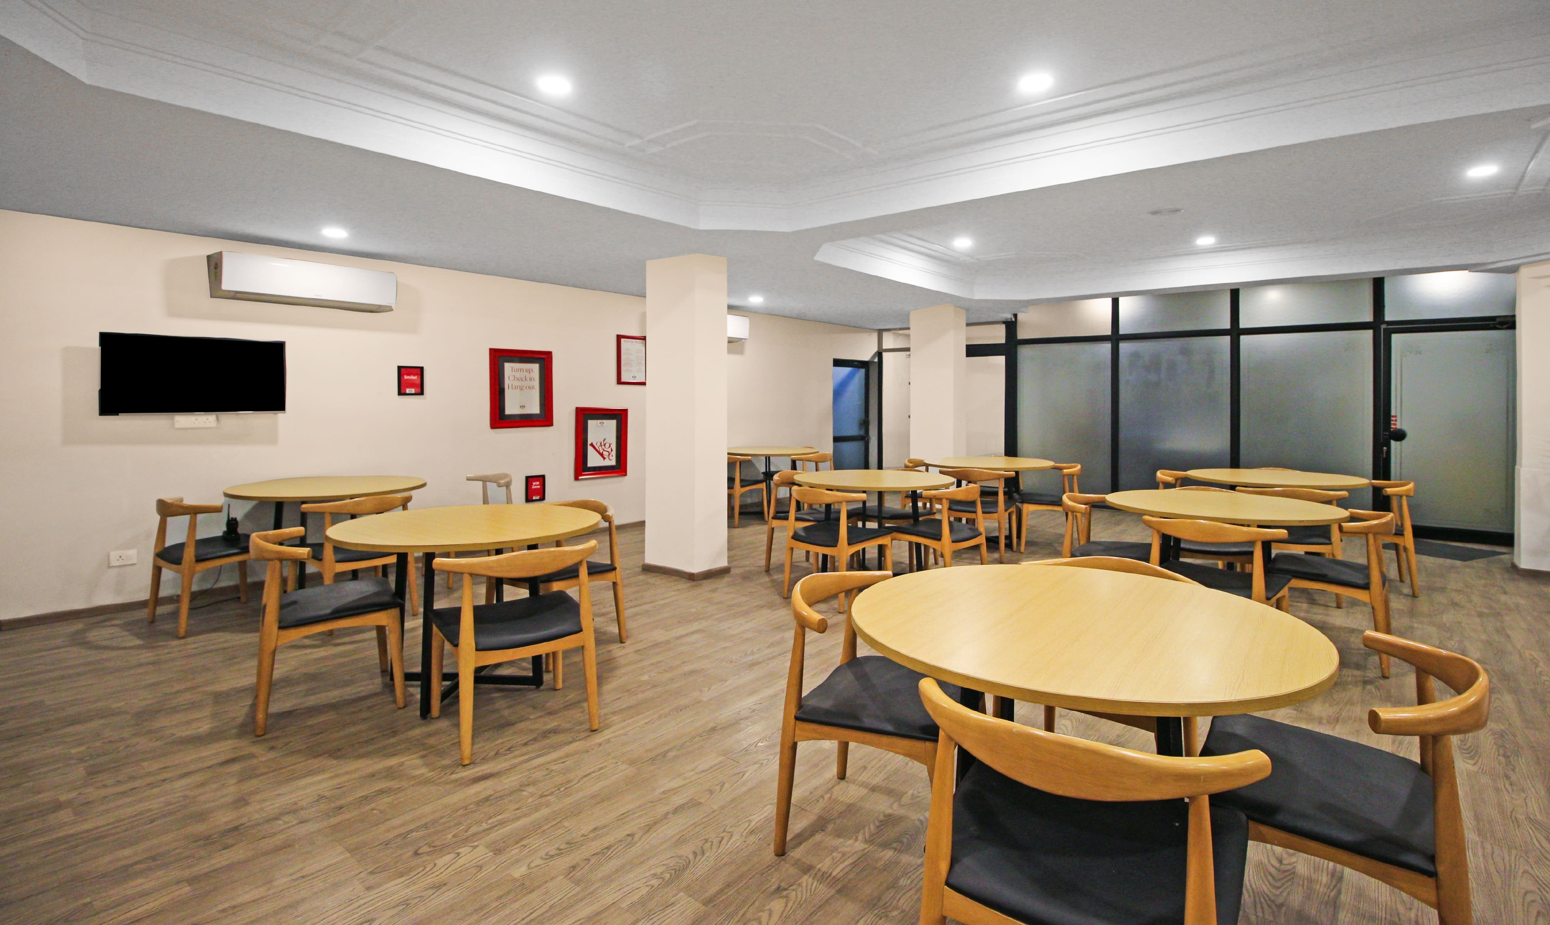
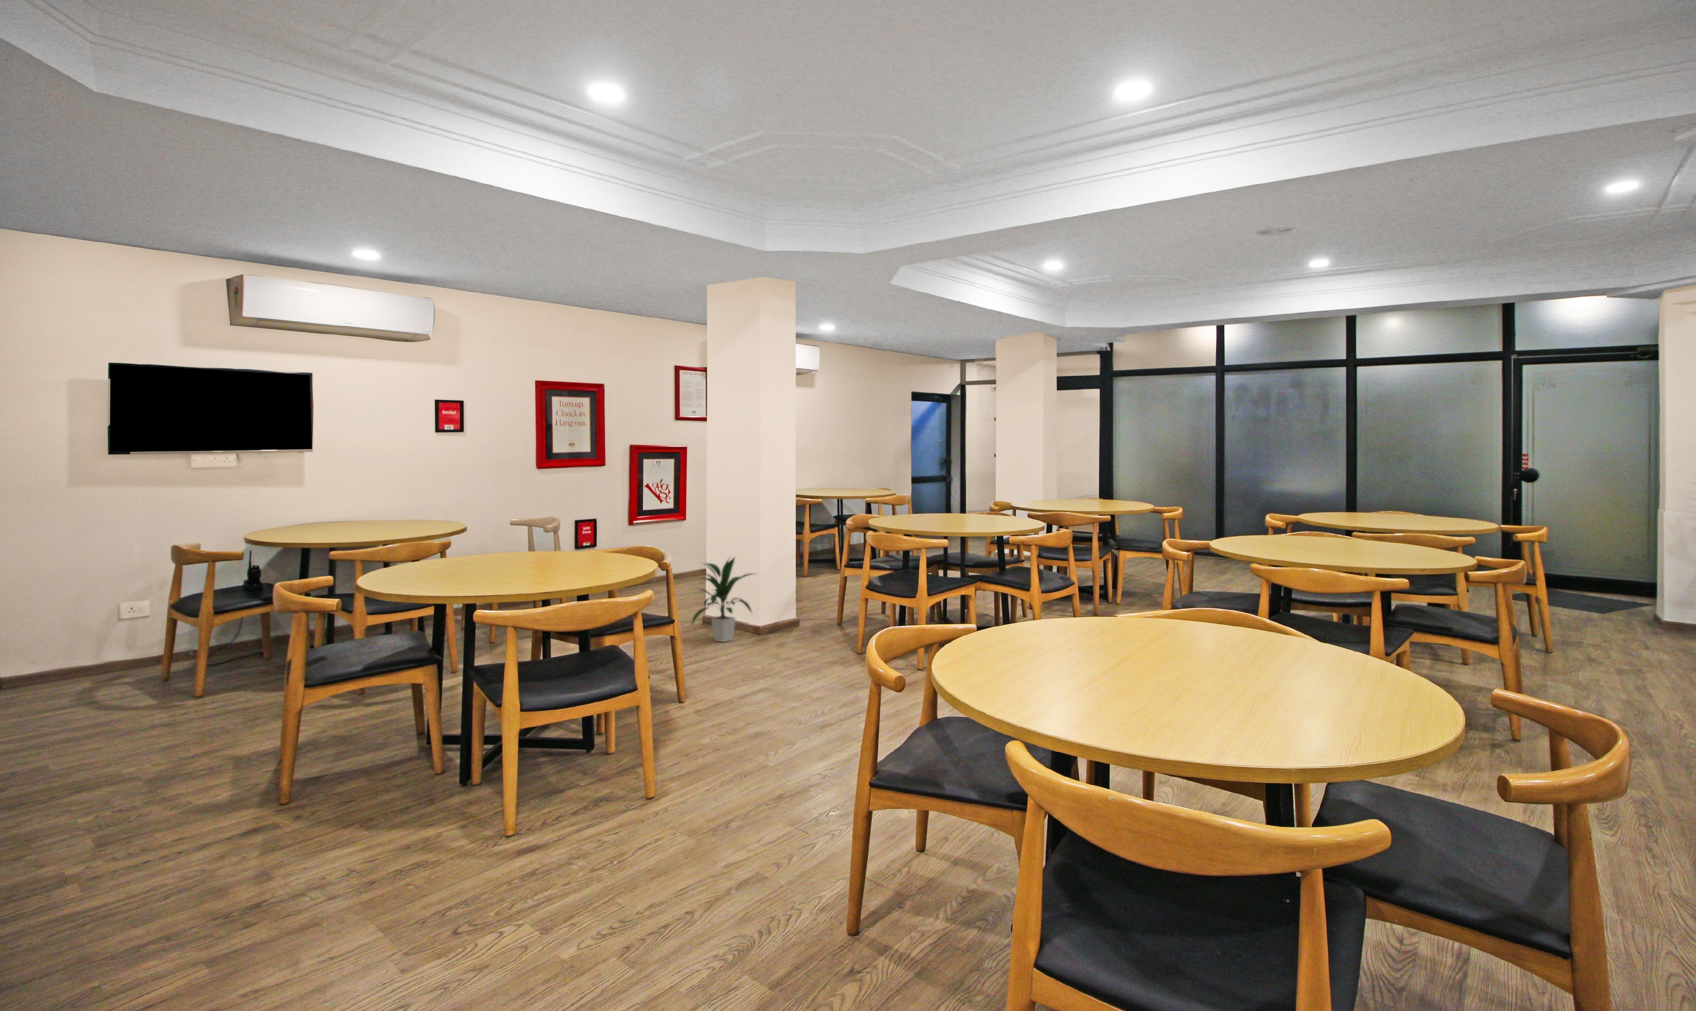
+ indoor plant (720, 598)
